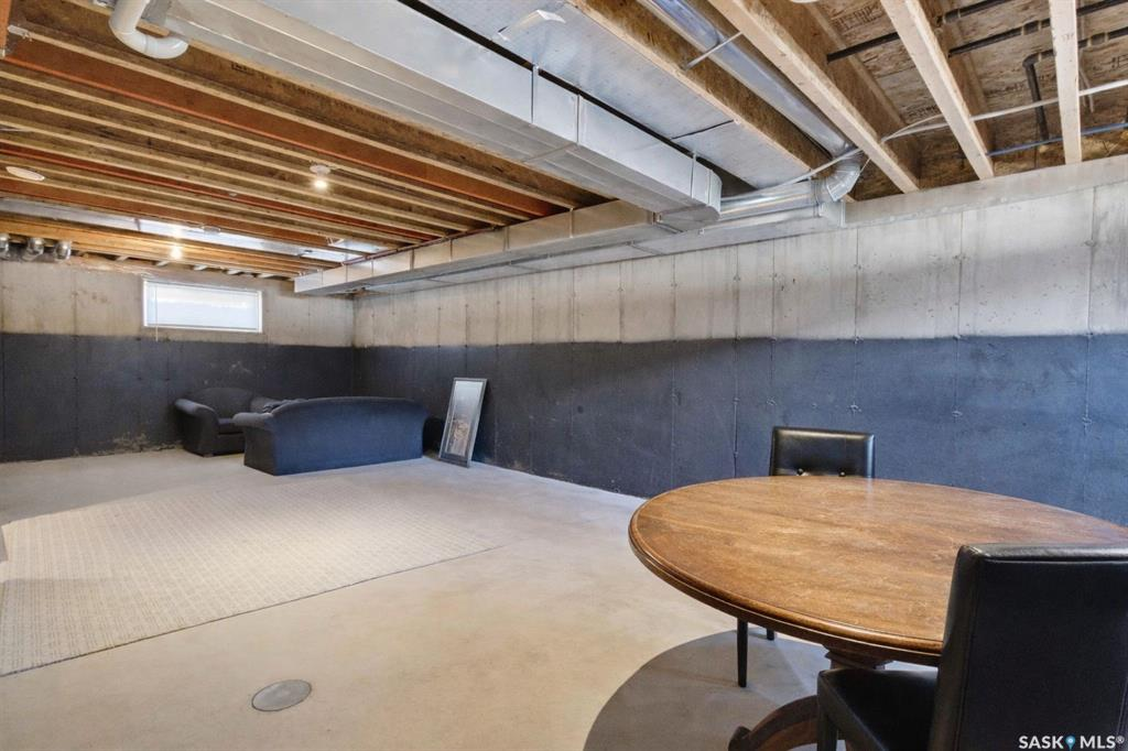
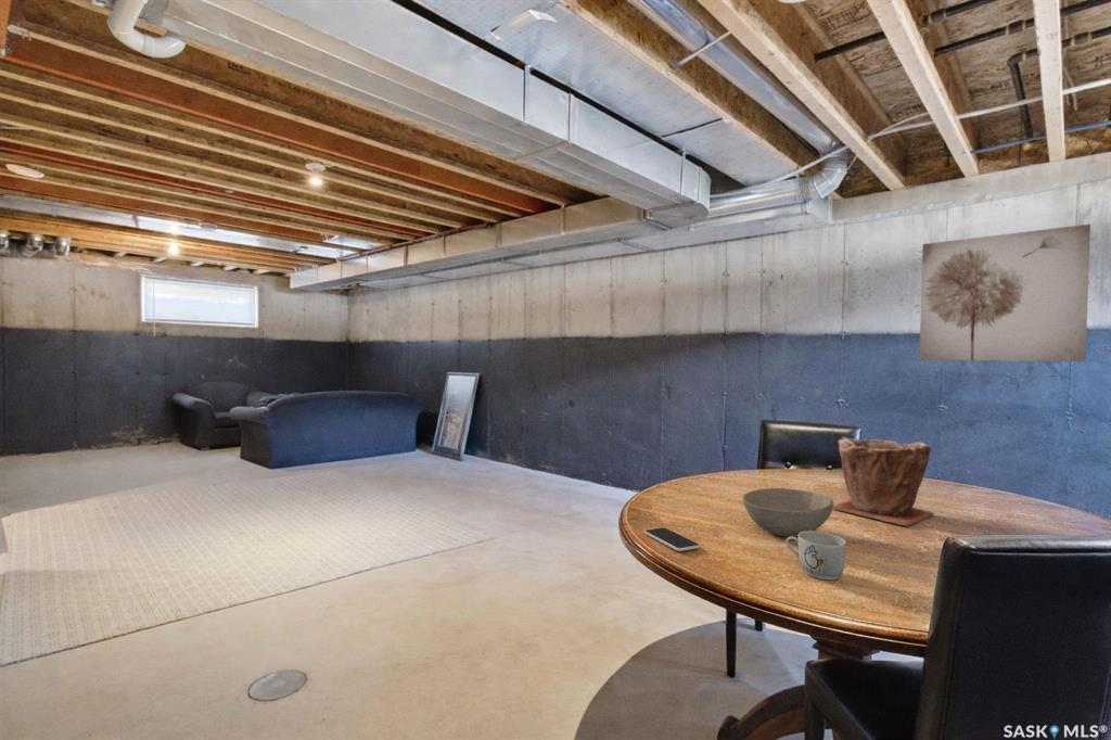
+ bowl (786, 513)
+ mug (814, 553)
+ wall art (997, 297)
+ plant pot (882, 475)
+ smartphone (671, 538)
